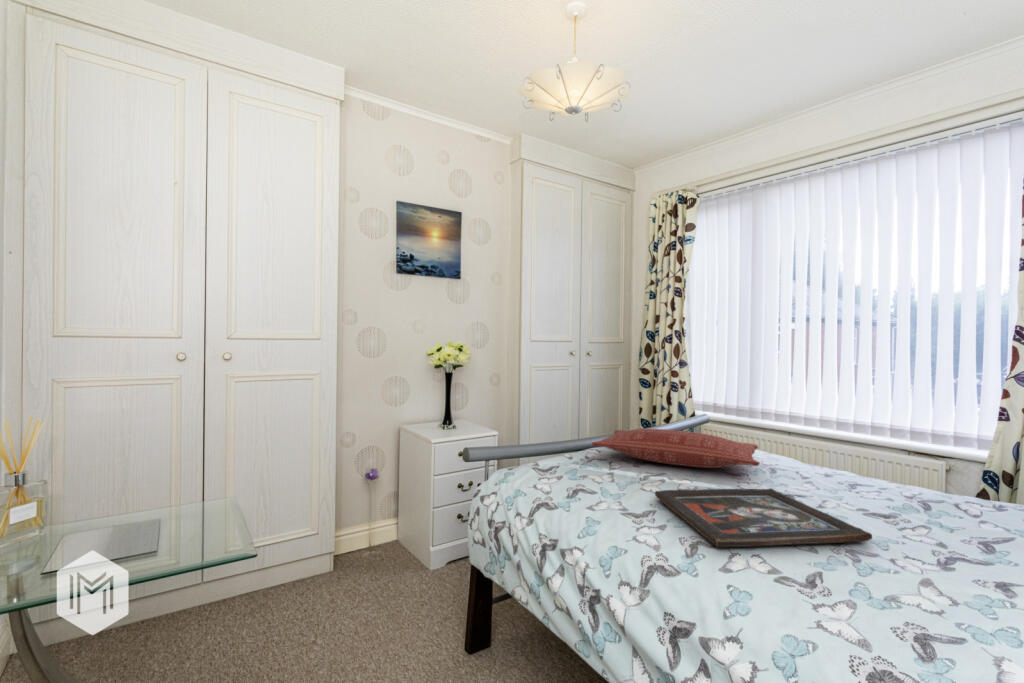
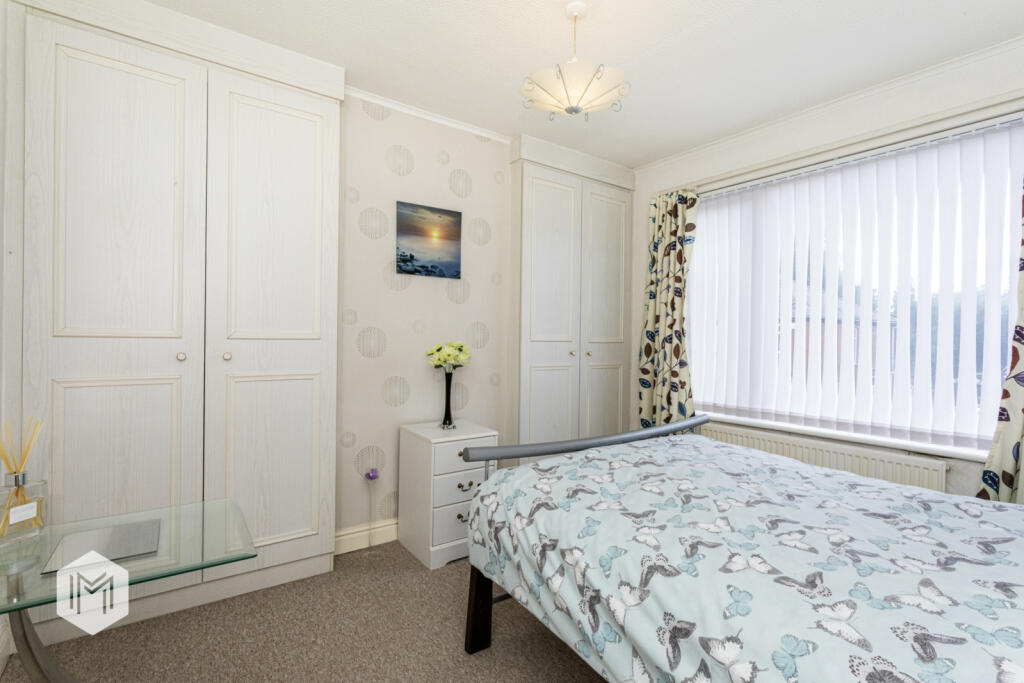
- religious icon (751, 513)
- pillow (675, 447)
